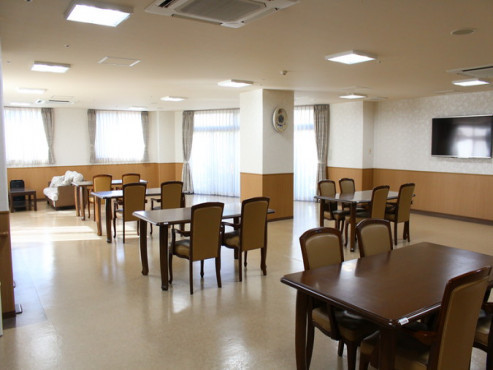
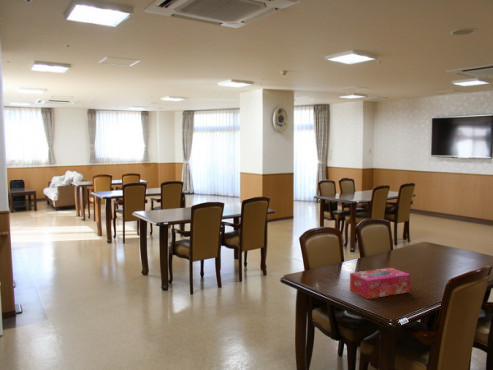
+ tissue box (379, 282)
